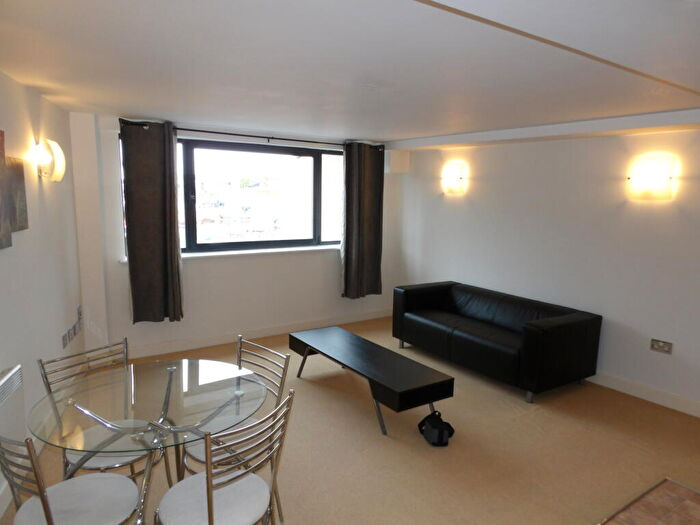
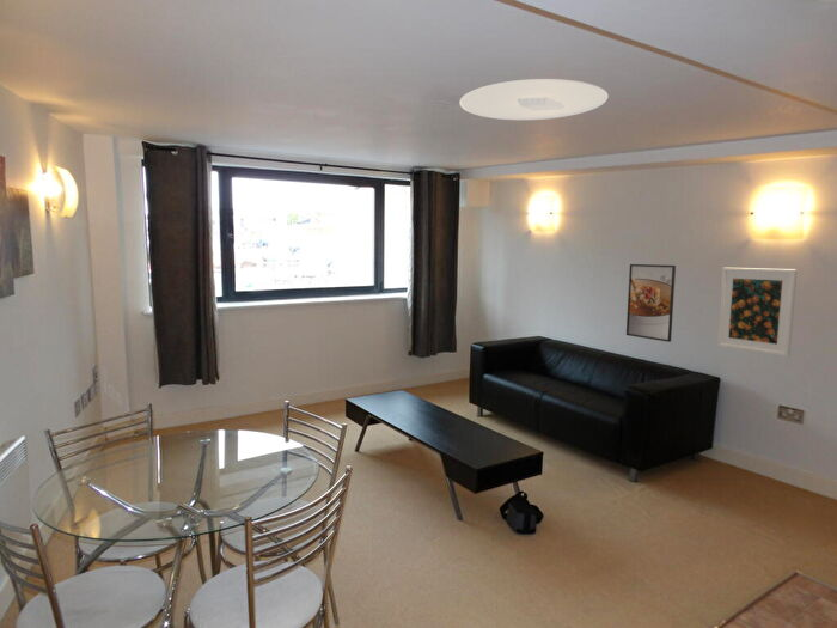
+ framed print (649, 301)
+ ceiling light (532, 94)
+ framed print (754, 310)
